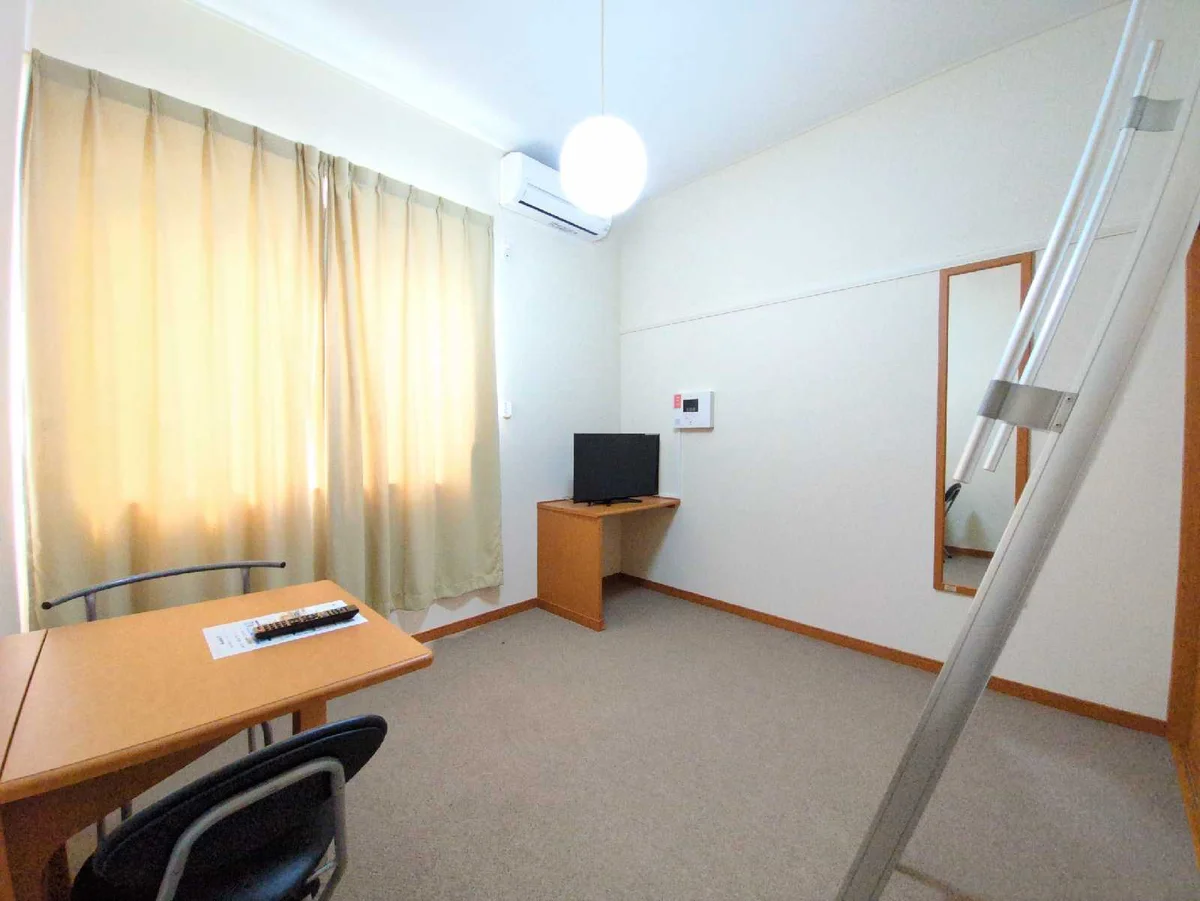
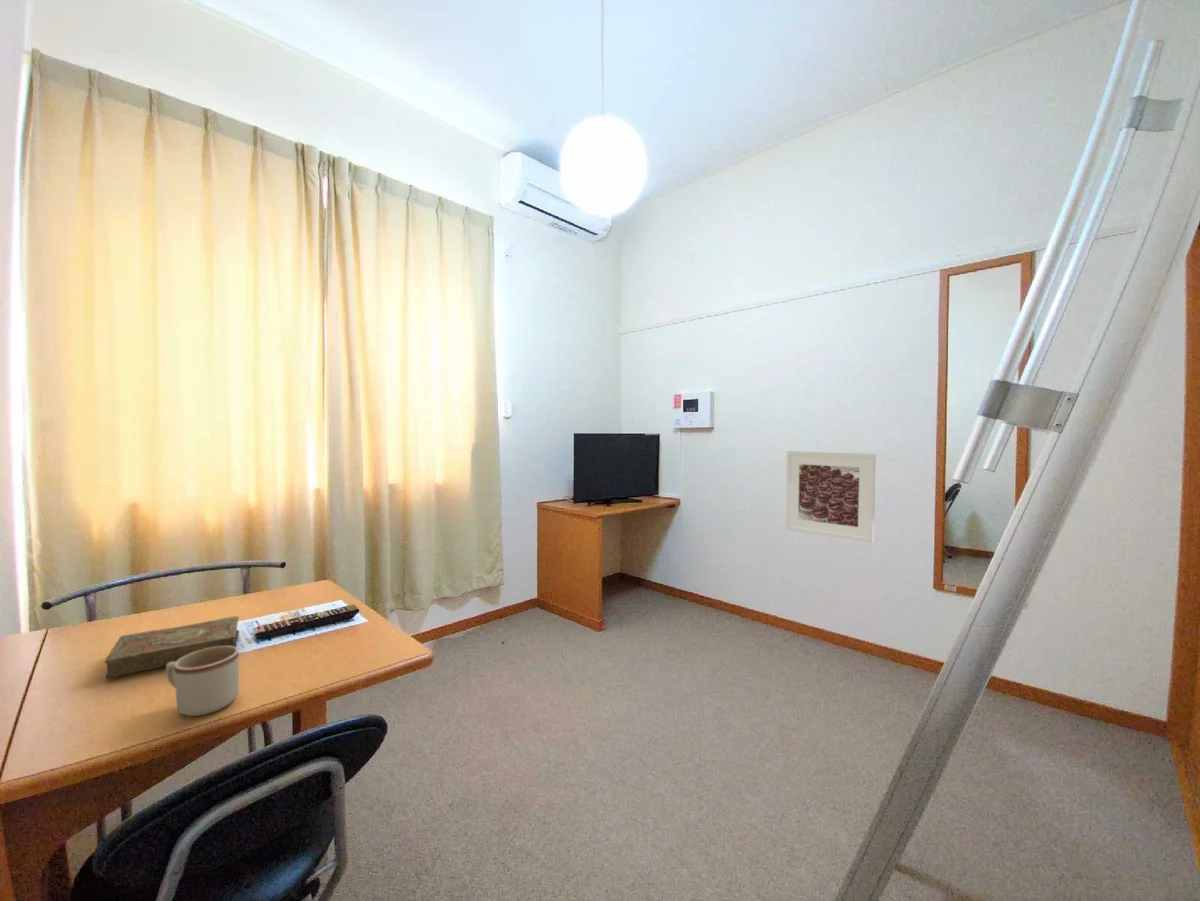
+ mug (200, 680)
+ book (178, 644)
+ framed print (827, 494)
